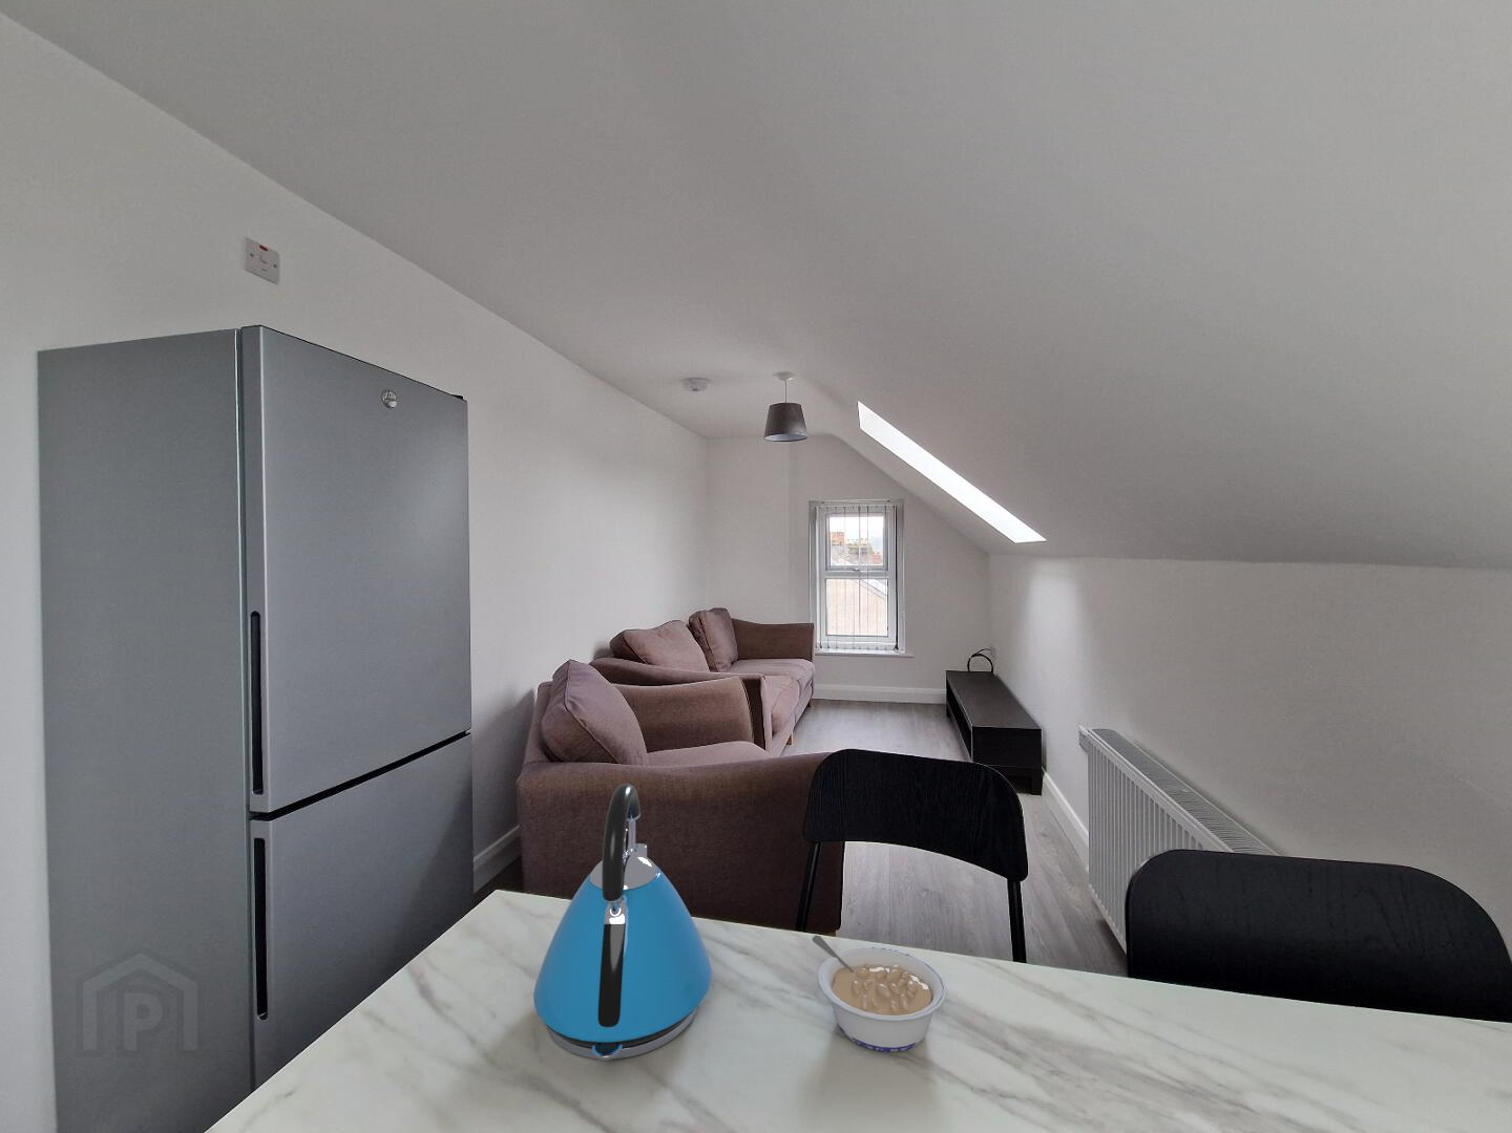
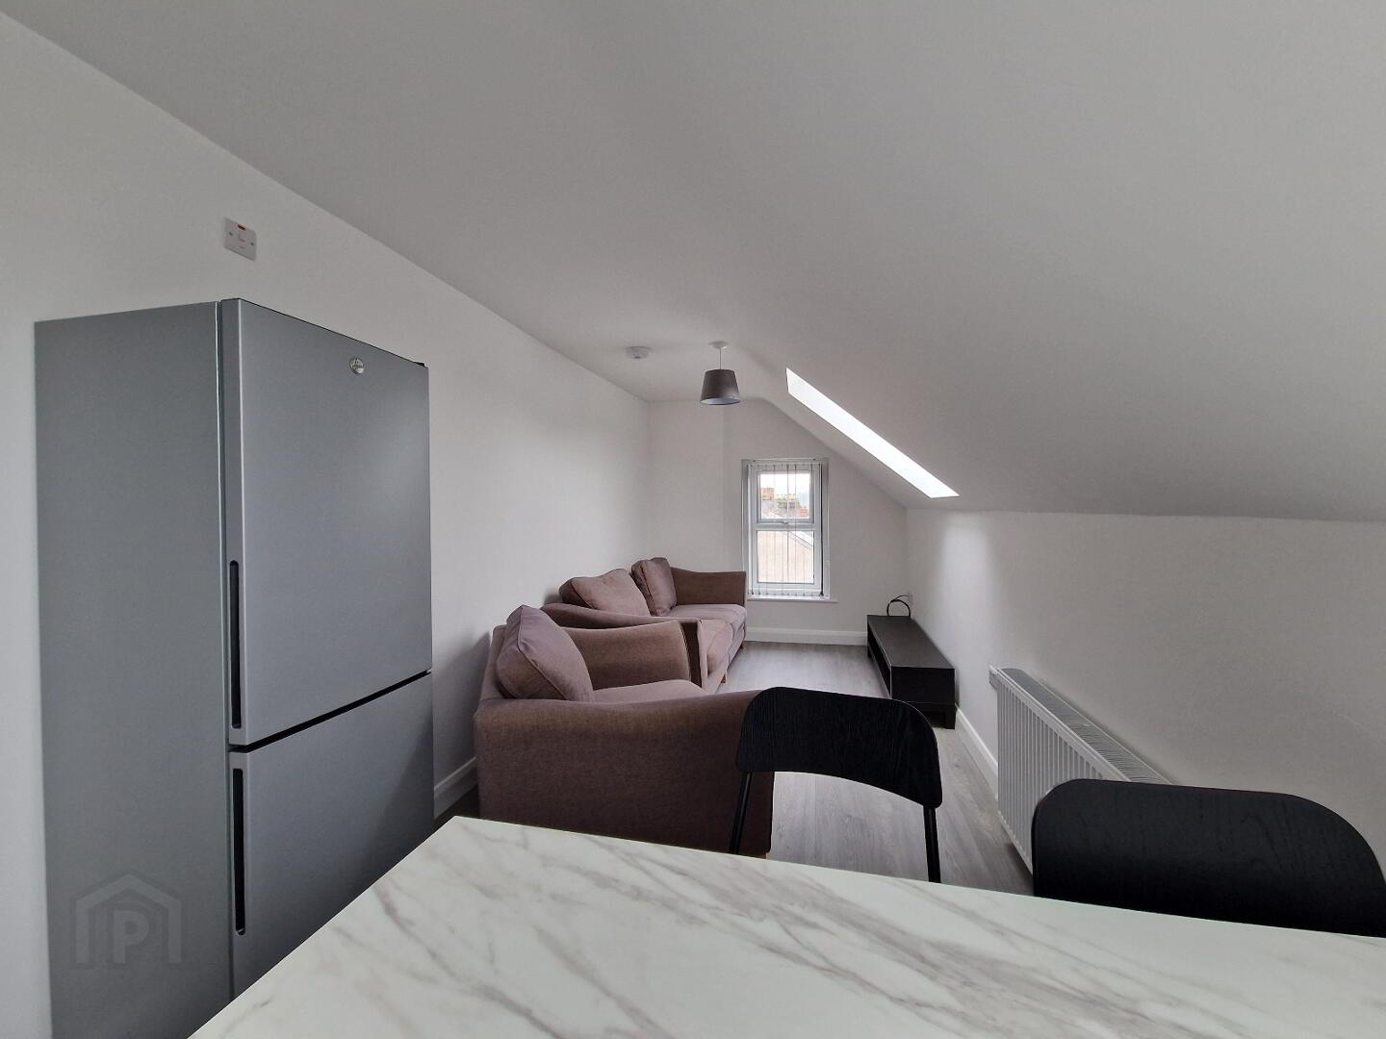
- kettle (623, 897)
- legume (876, 996)
